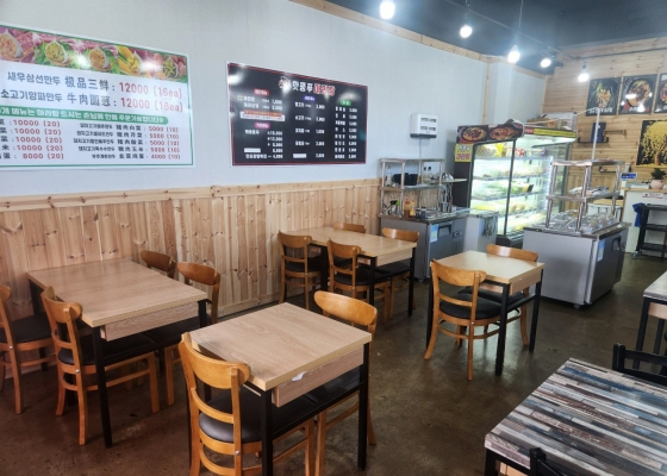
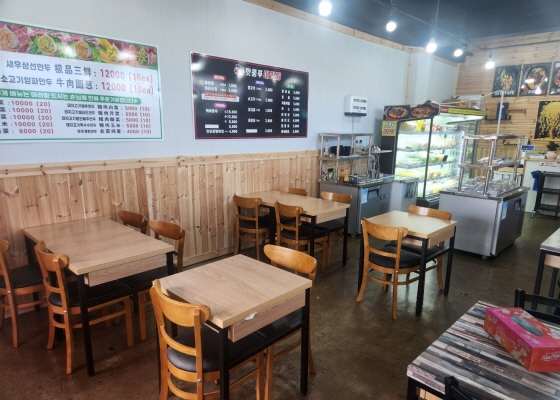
+ tissue box (524, 336)
